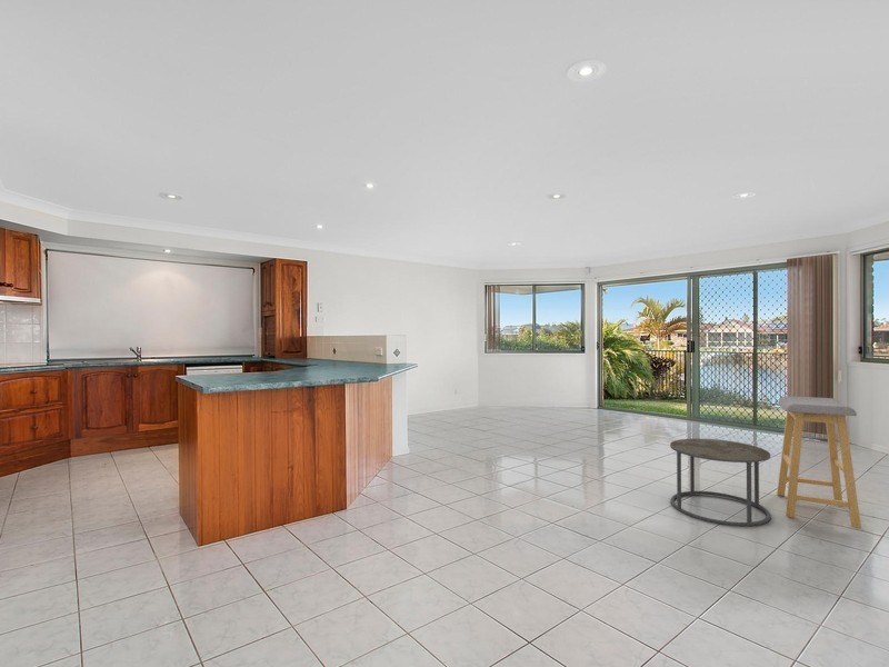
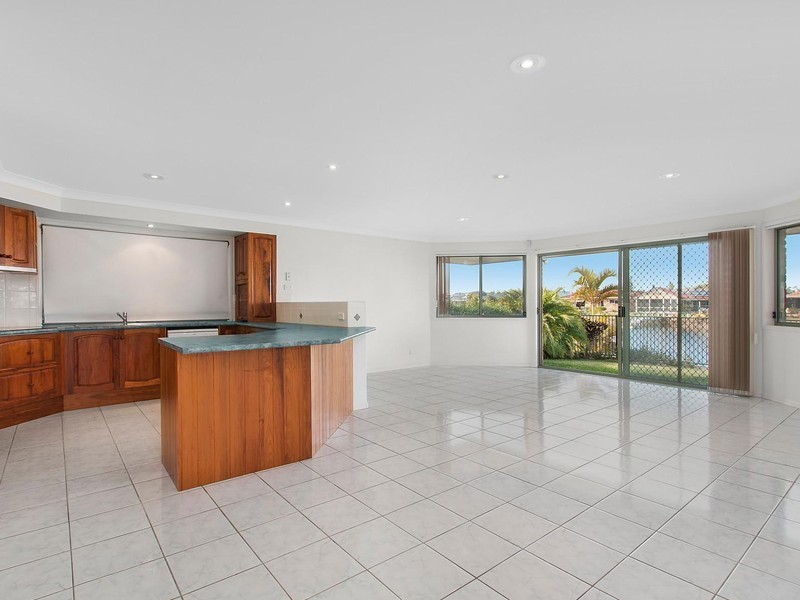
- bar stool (829, 455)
- side table (718, 492)
